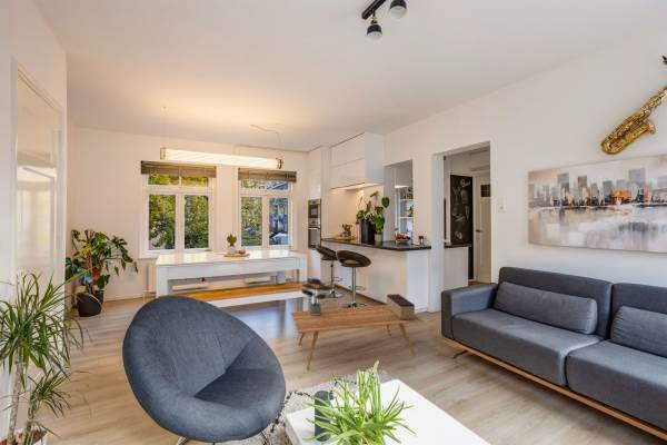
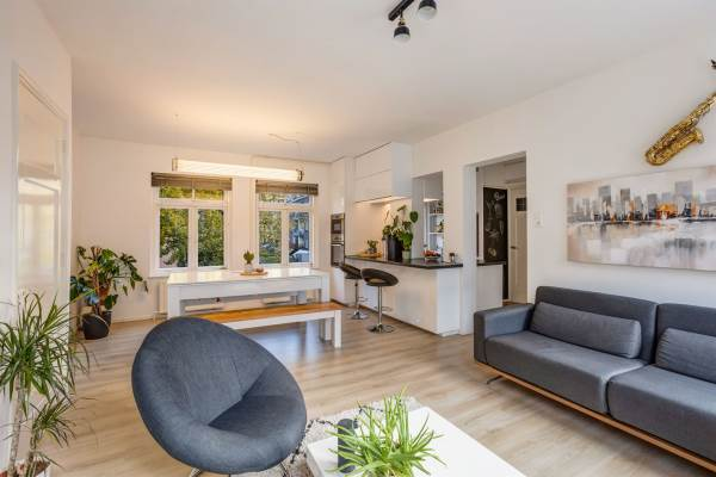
- decorative box (399, 306)
- potted plant (317, 296)
- coffee table (354, 327)
